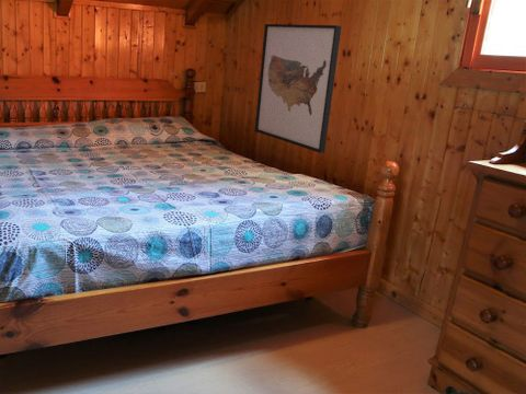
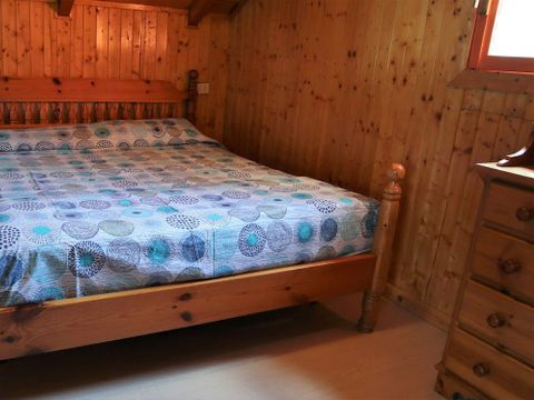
- wall art (293, 84)
